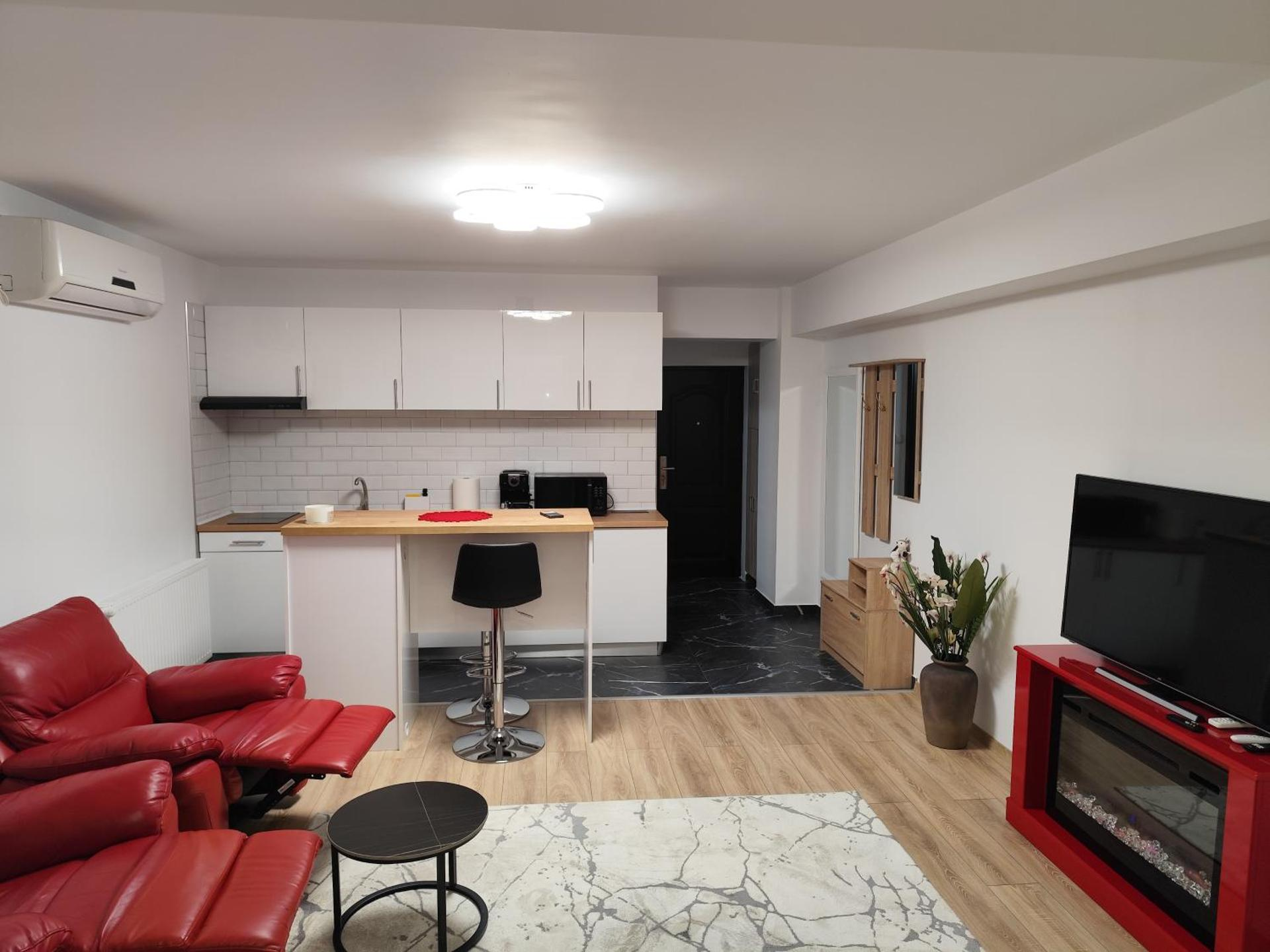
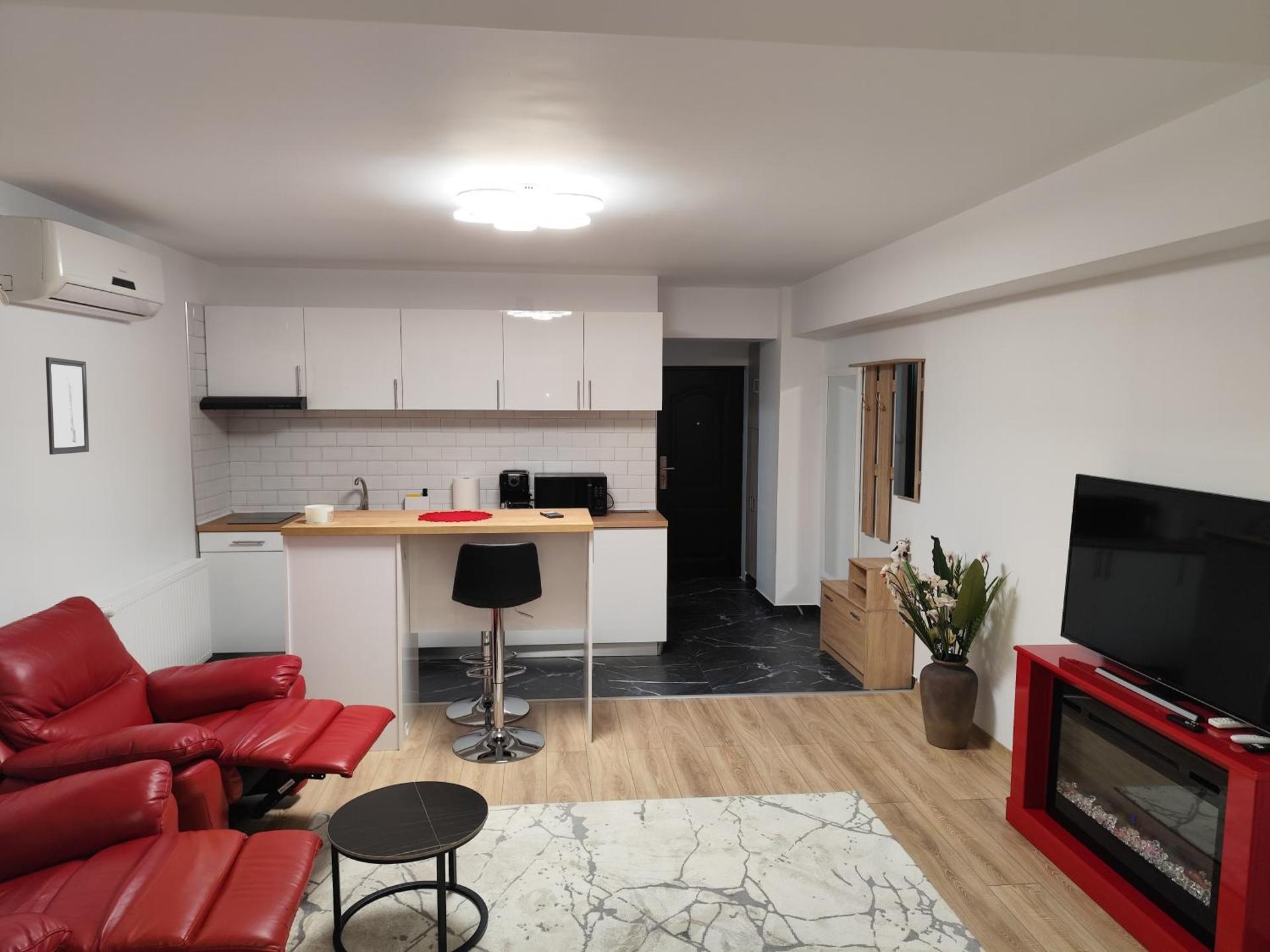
+ wall art (68, 406)
